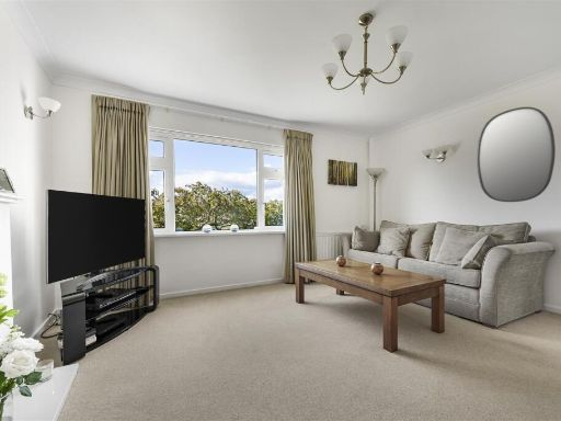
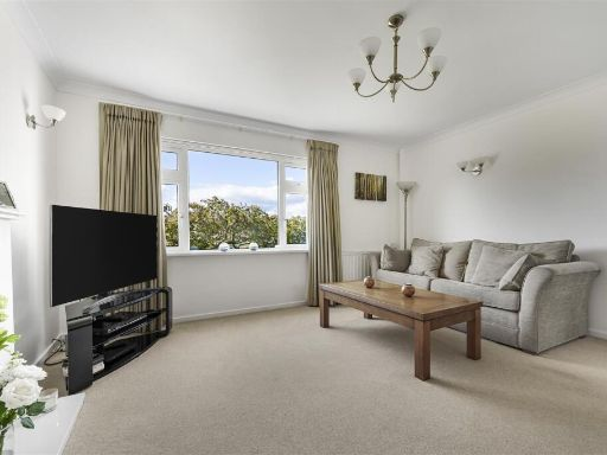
- home mirror (512, 156)
